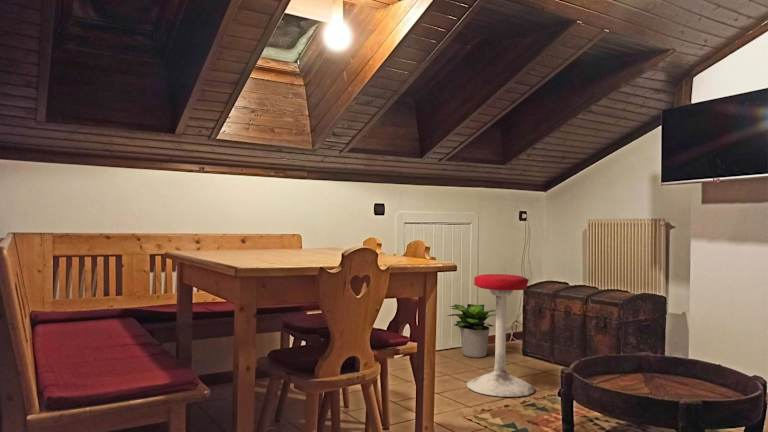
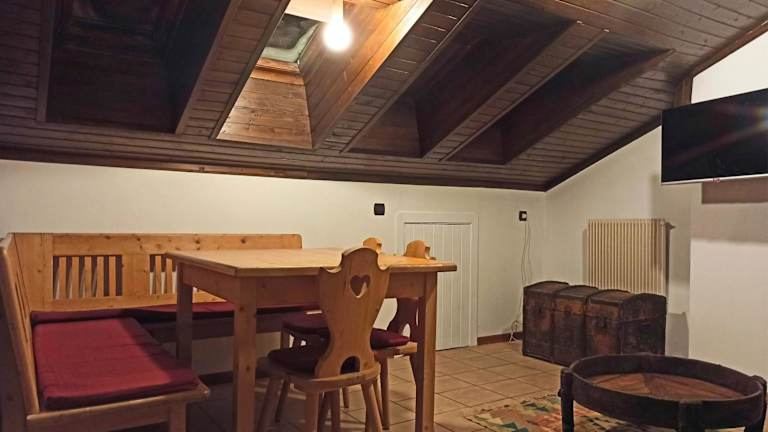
- stool (501, 331)
- potted plant (474, 330)
